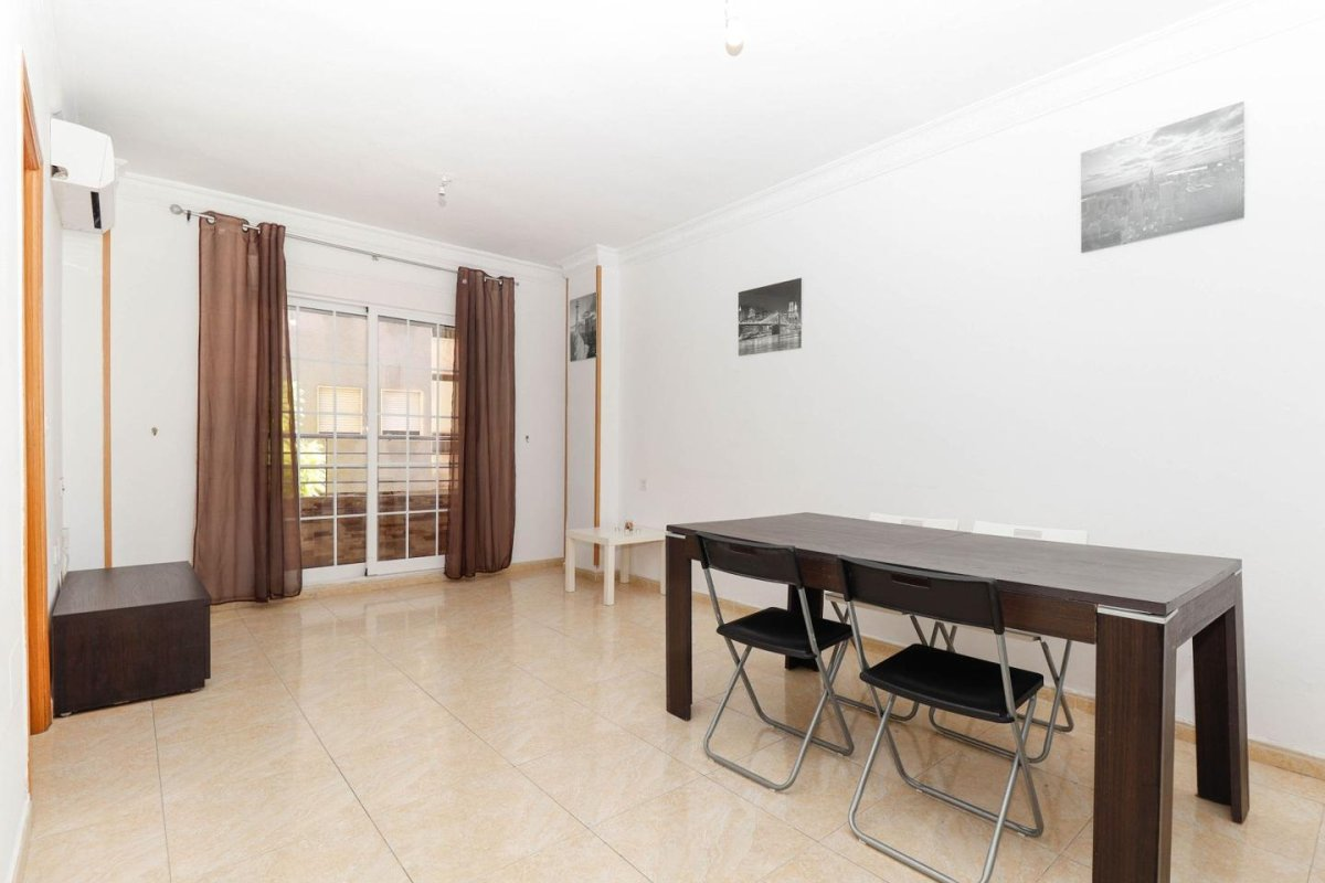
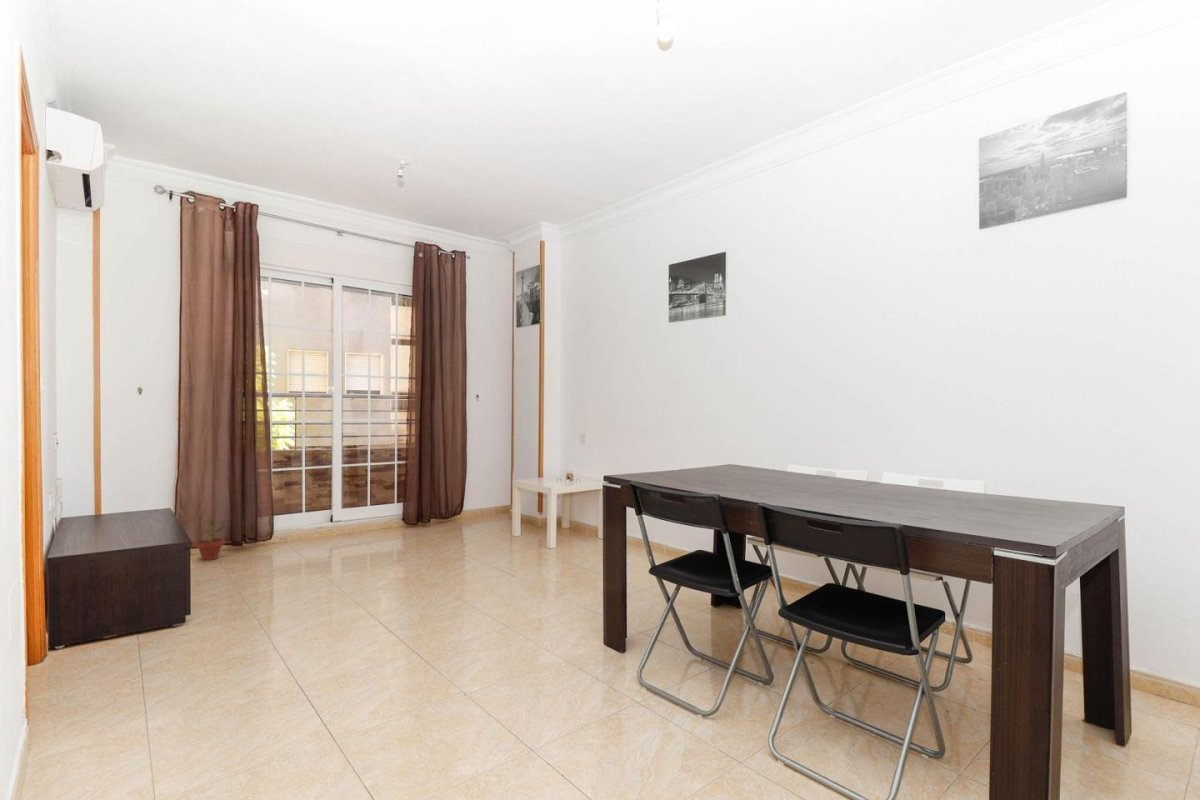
+ potted plant (210, 538)
